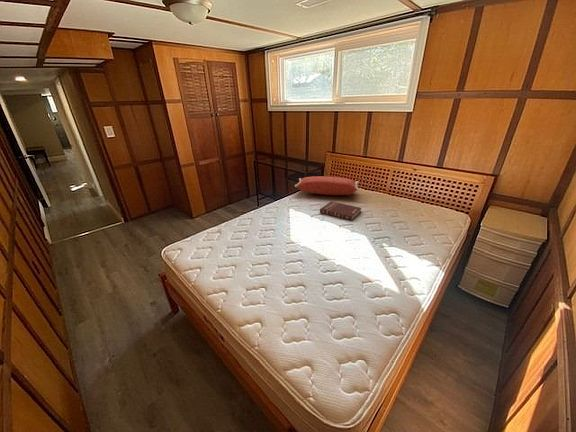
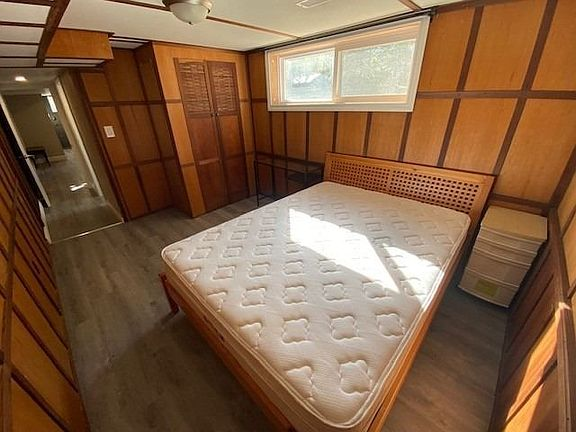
- pillow (326, 184)
- book (340, 210)
